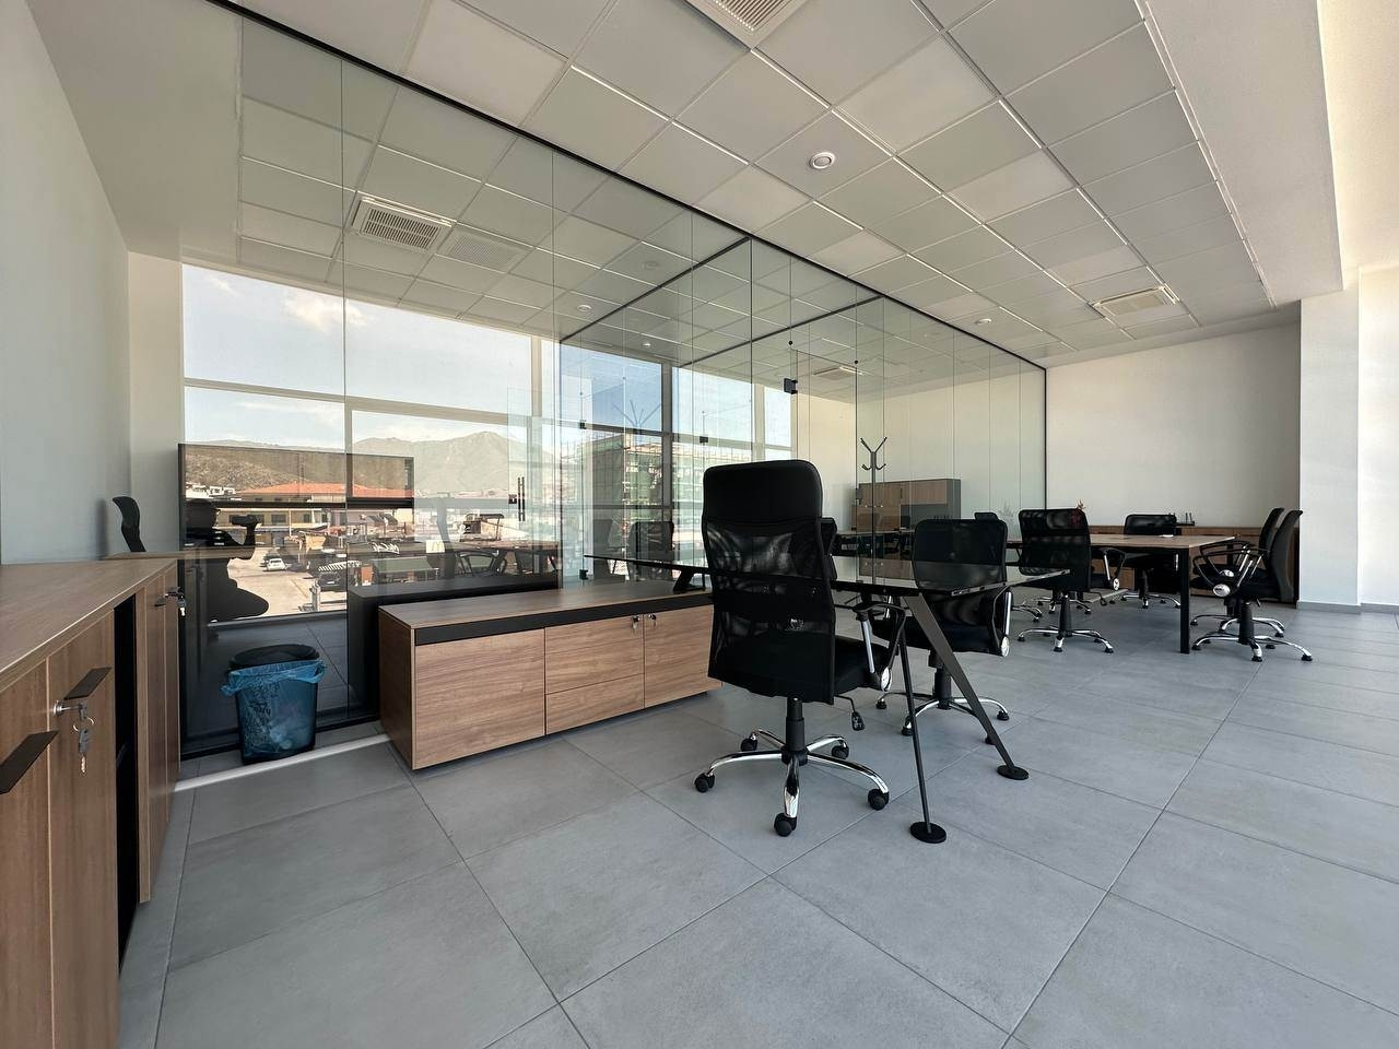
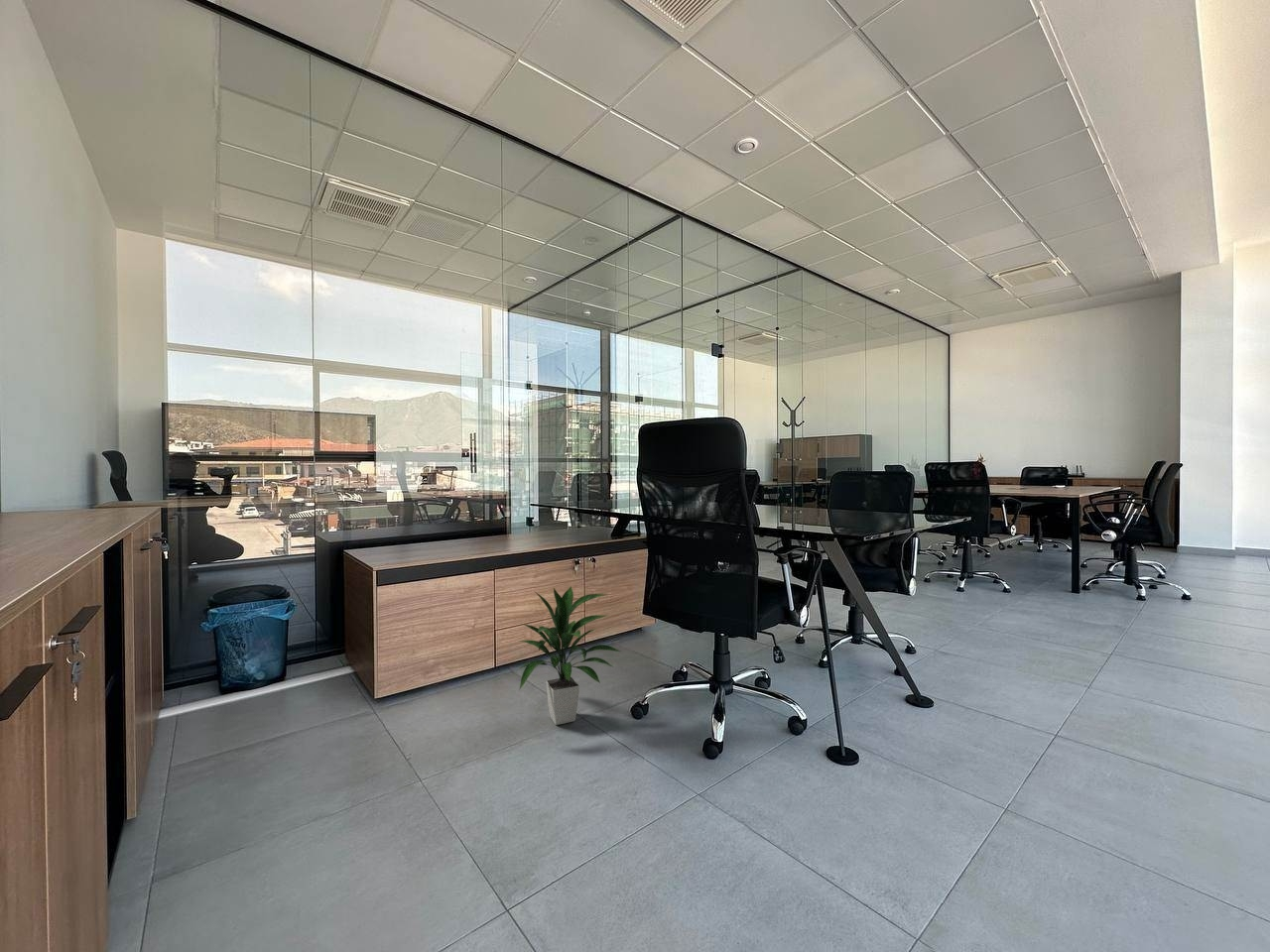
+ indoor plant (564, 650)
